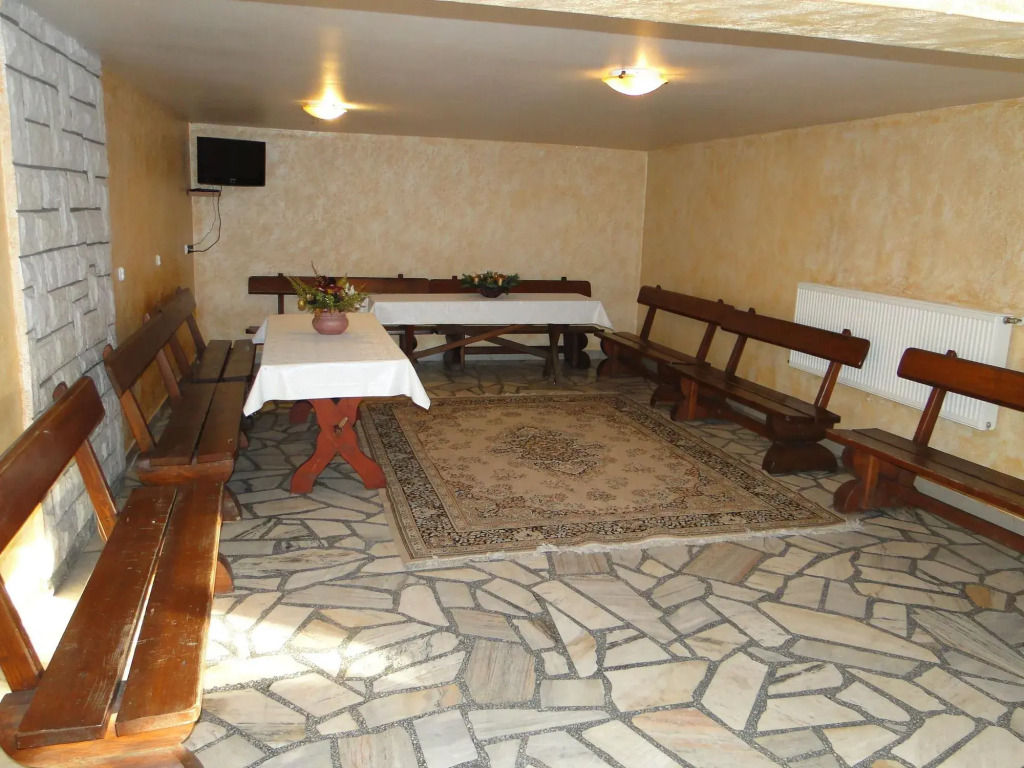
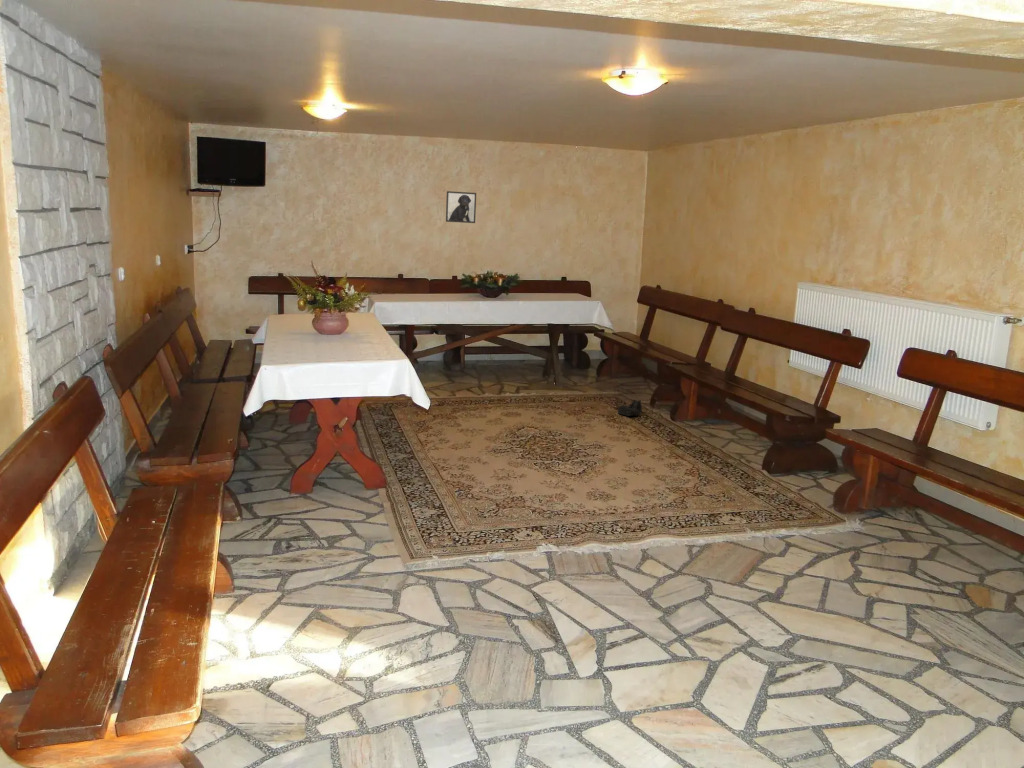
+ boots (630, 407)
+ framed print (461, 207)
